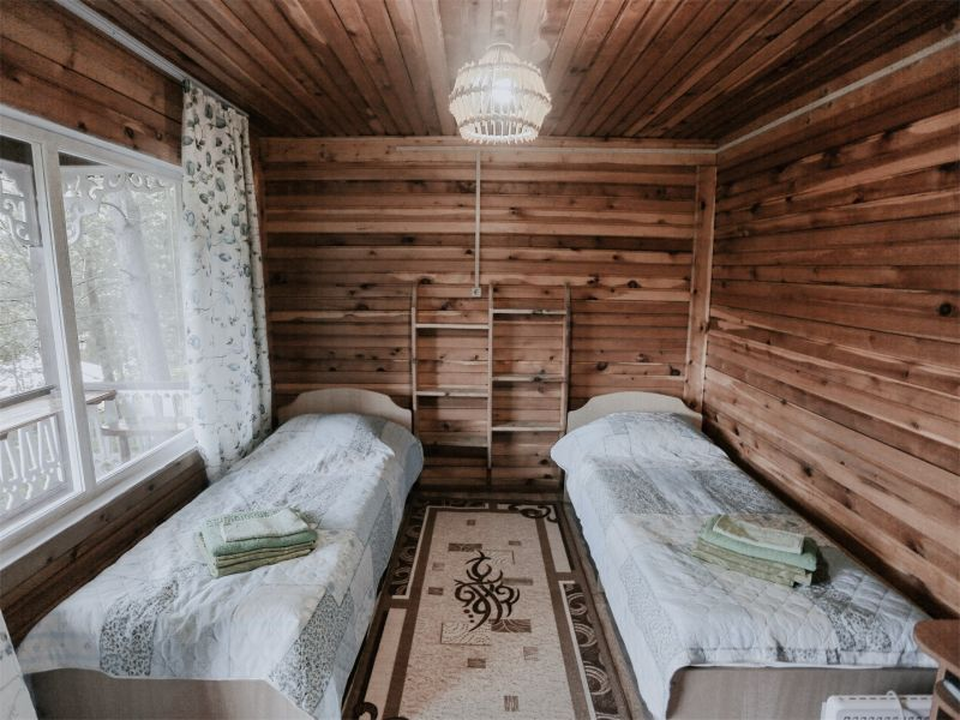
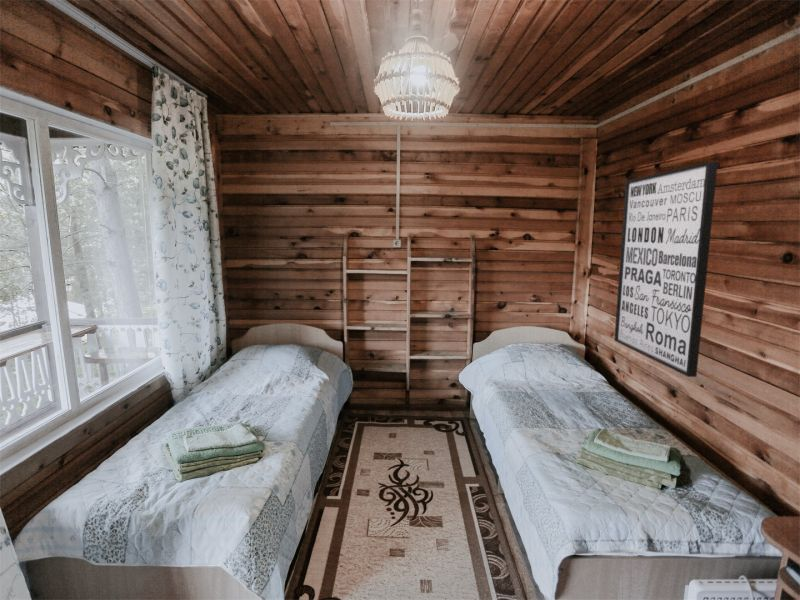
+ wall art (656, 267)
